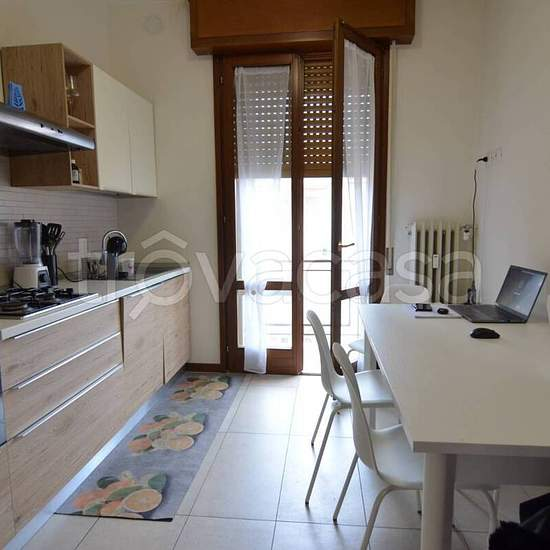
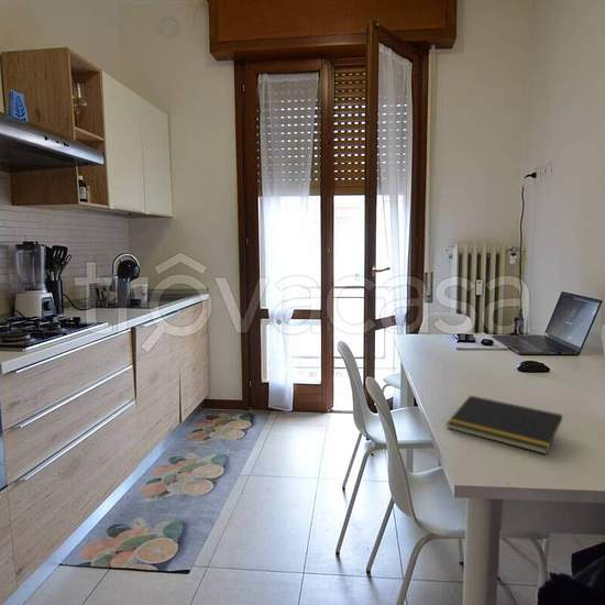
+ notepad (503, 421)
